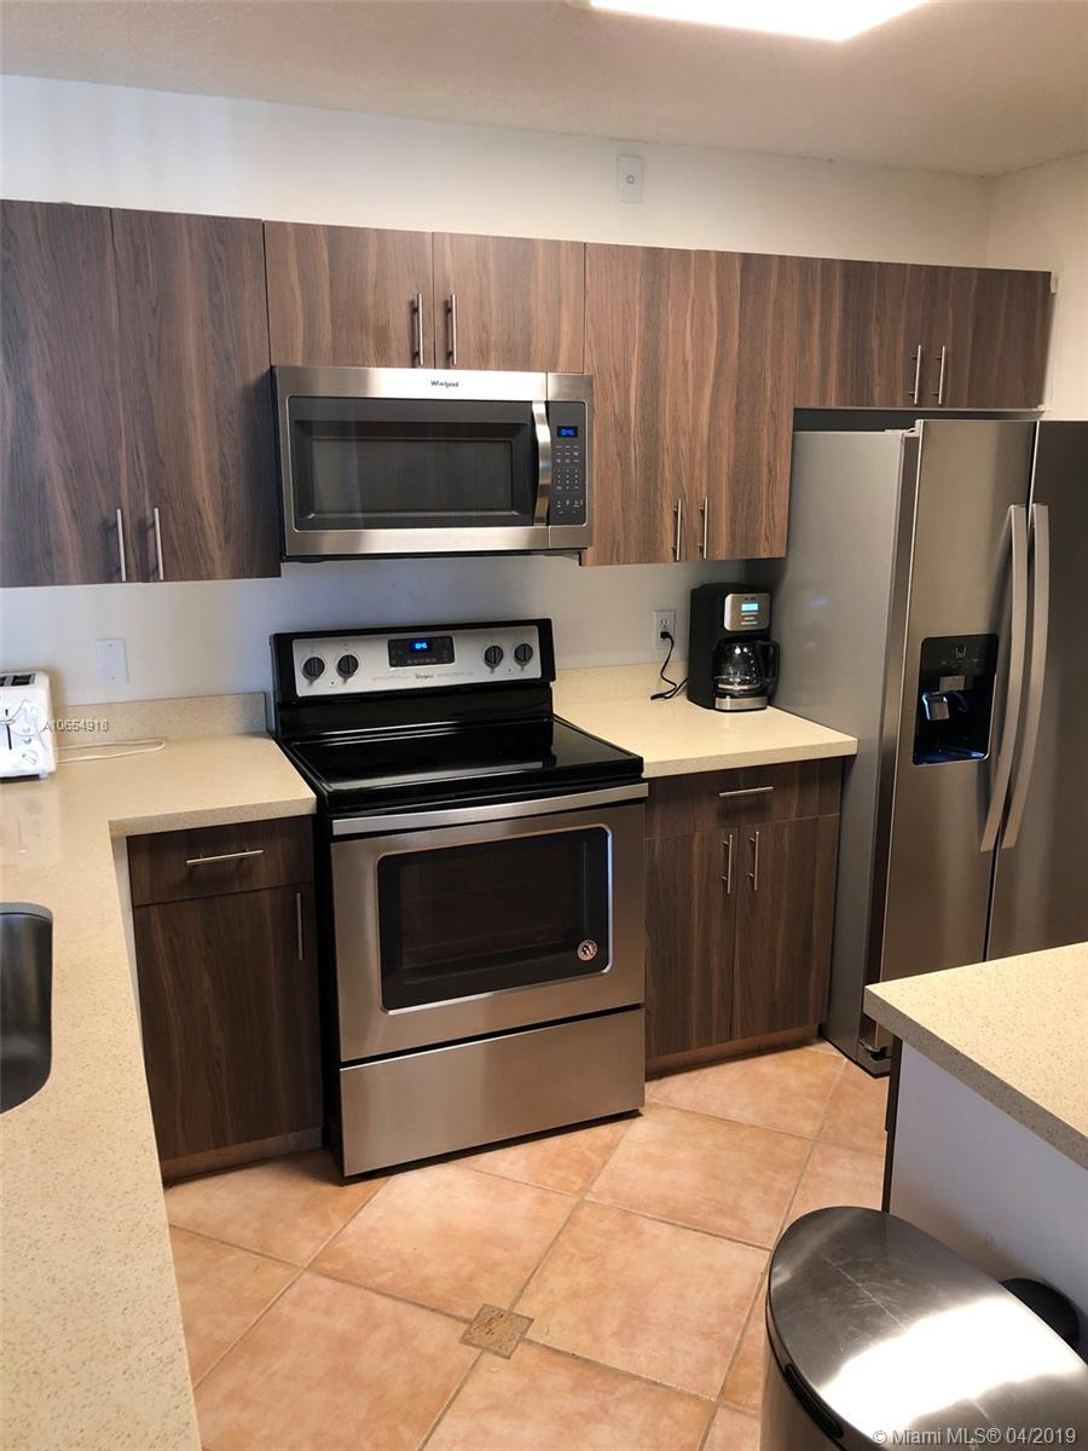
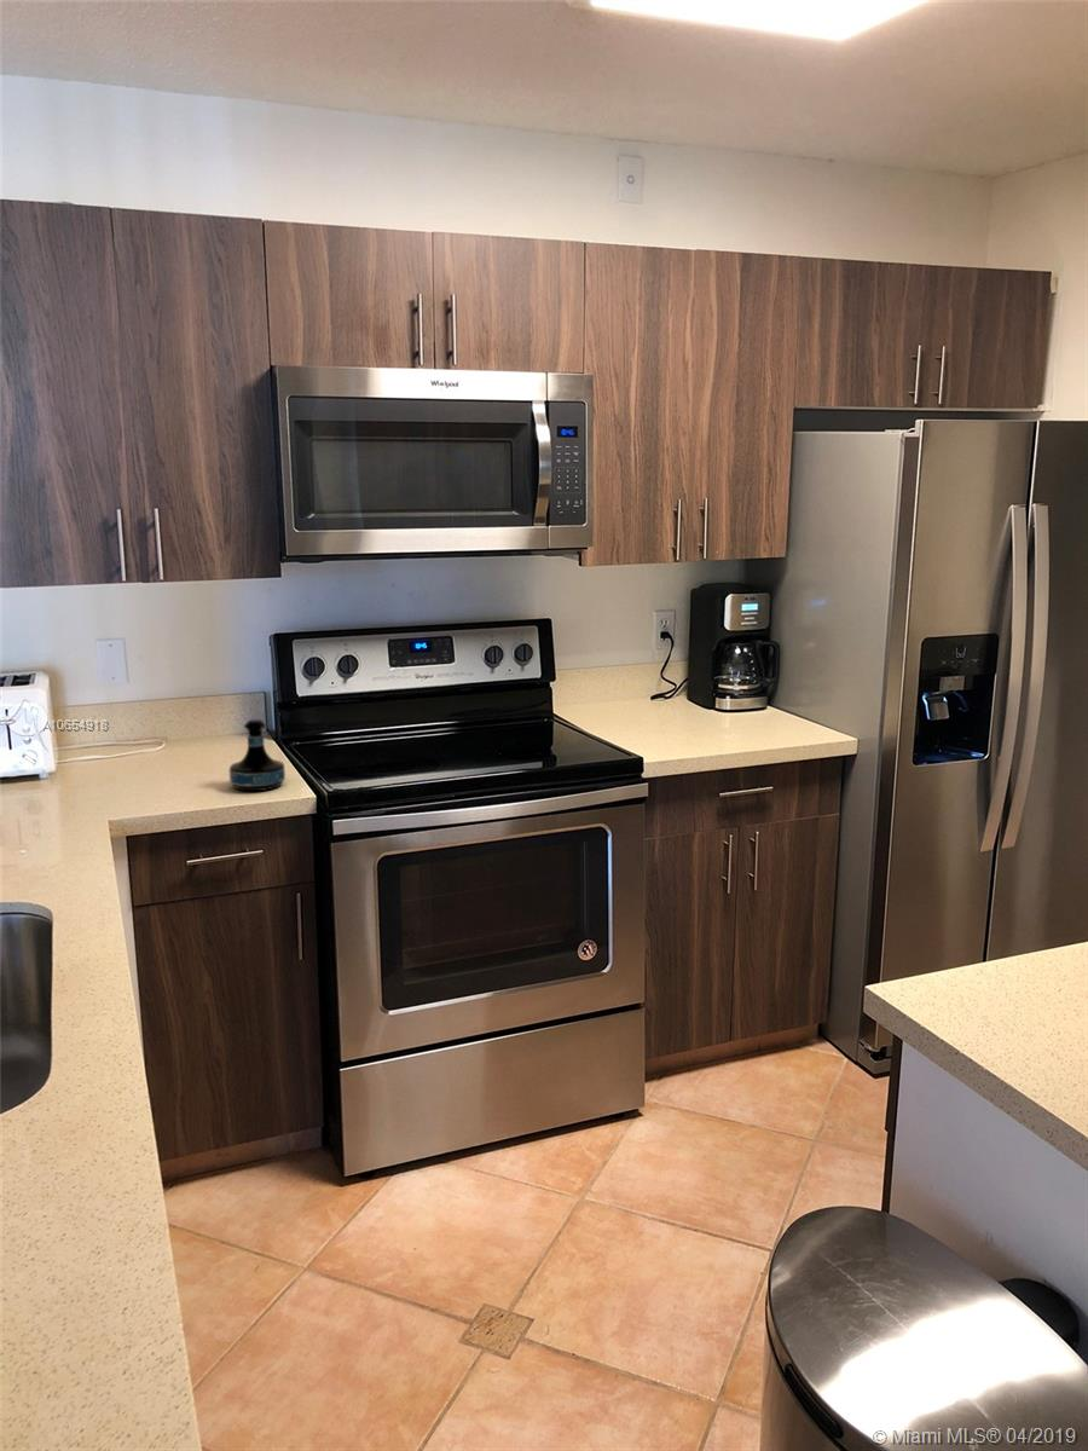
+ tequila bottle (256, 752)
